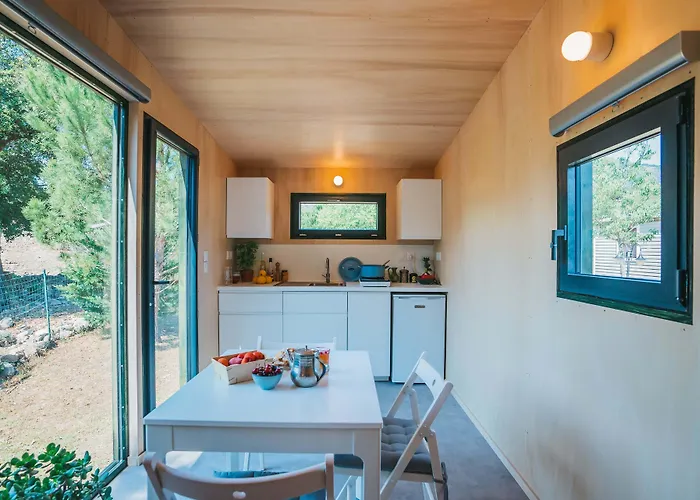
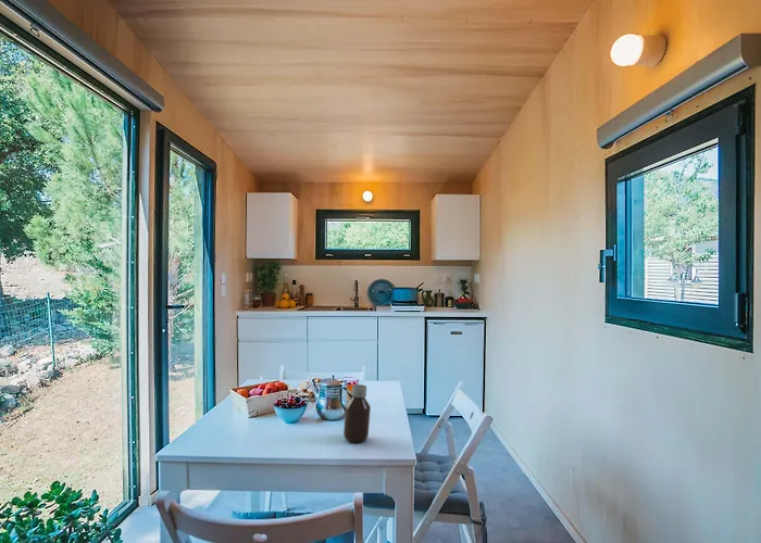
+ bottle (357, 412)
